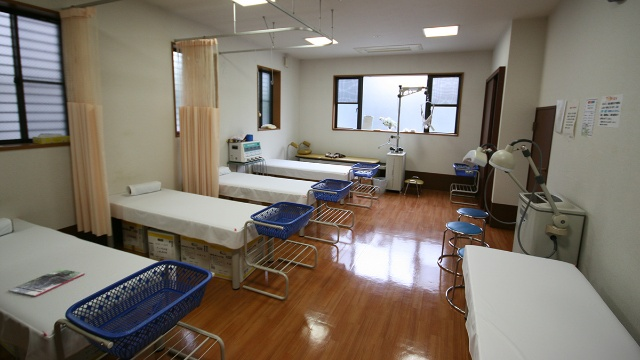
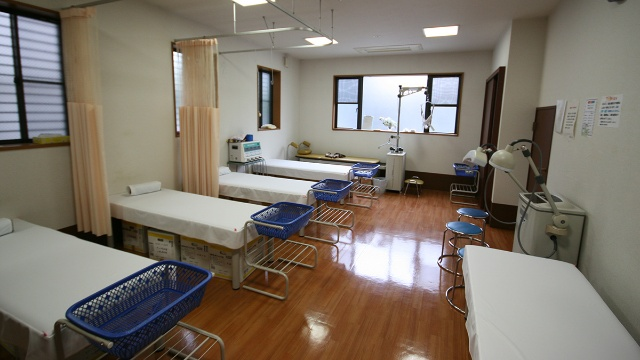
- magazine (48, 281)
